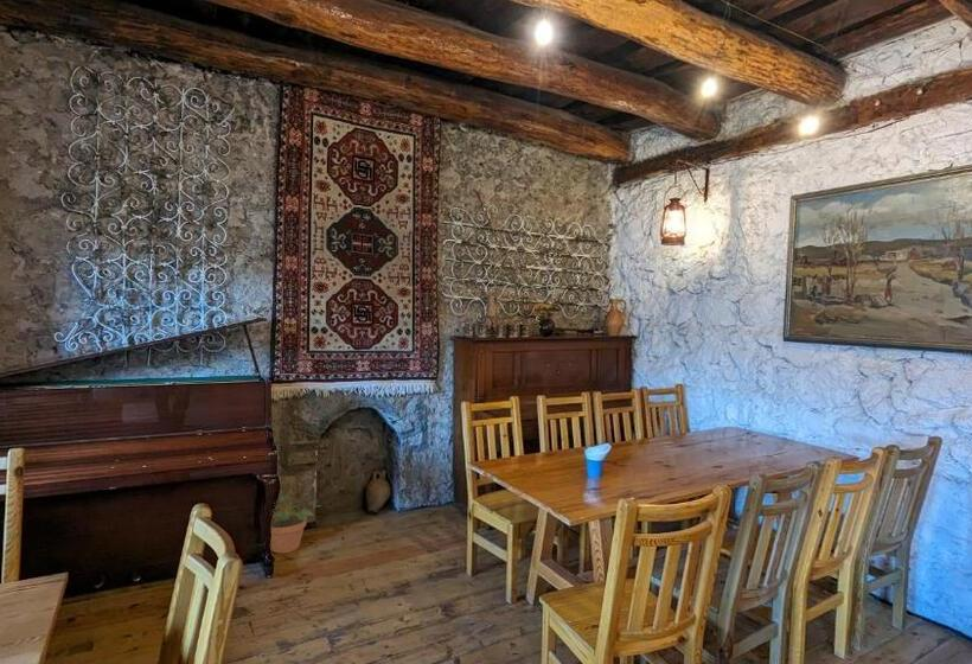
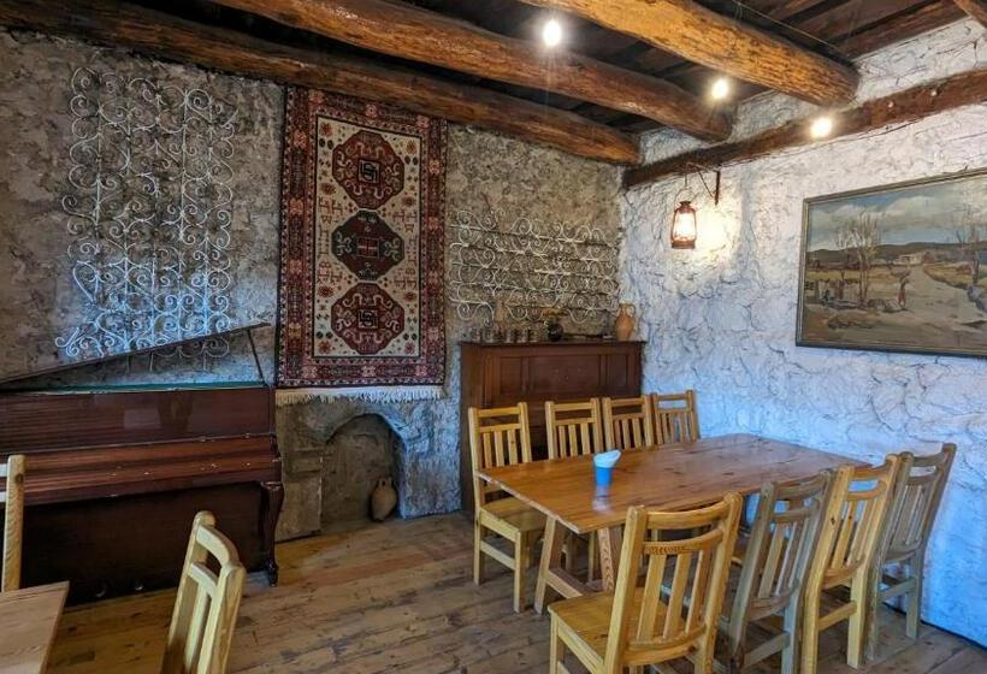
- potted plant (289, 518)
